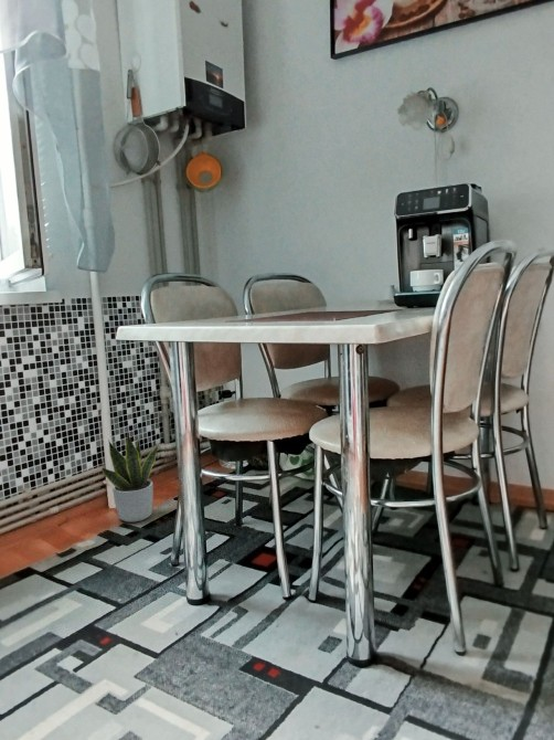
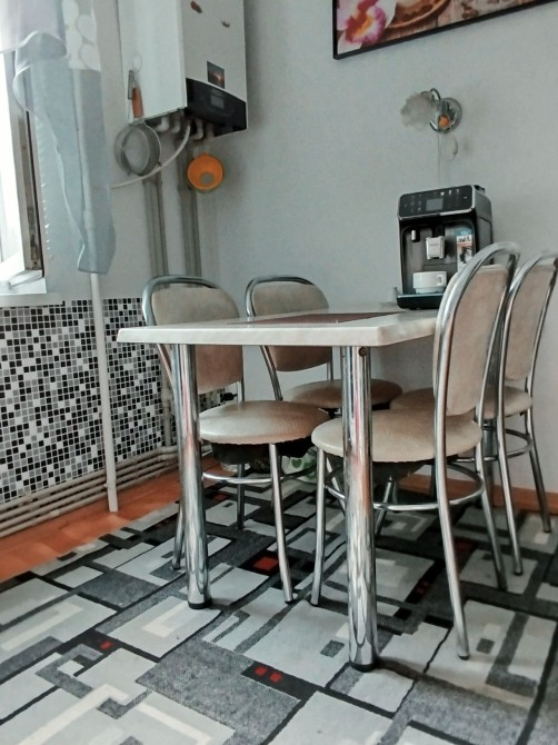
- potted plant (132, 473)
